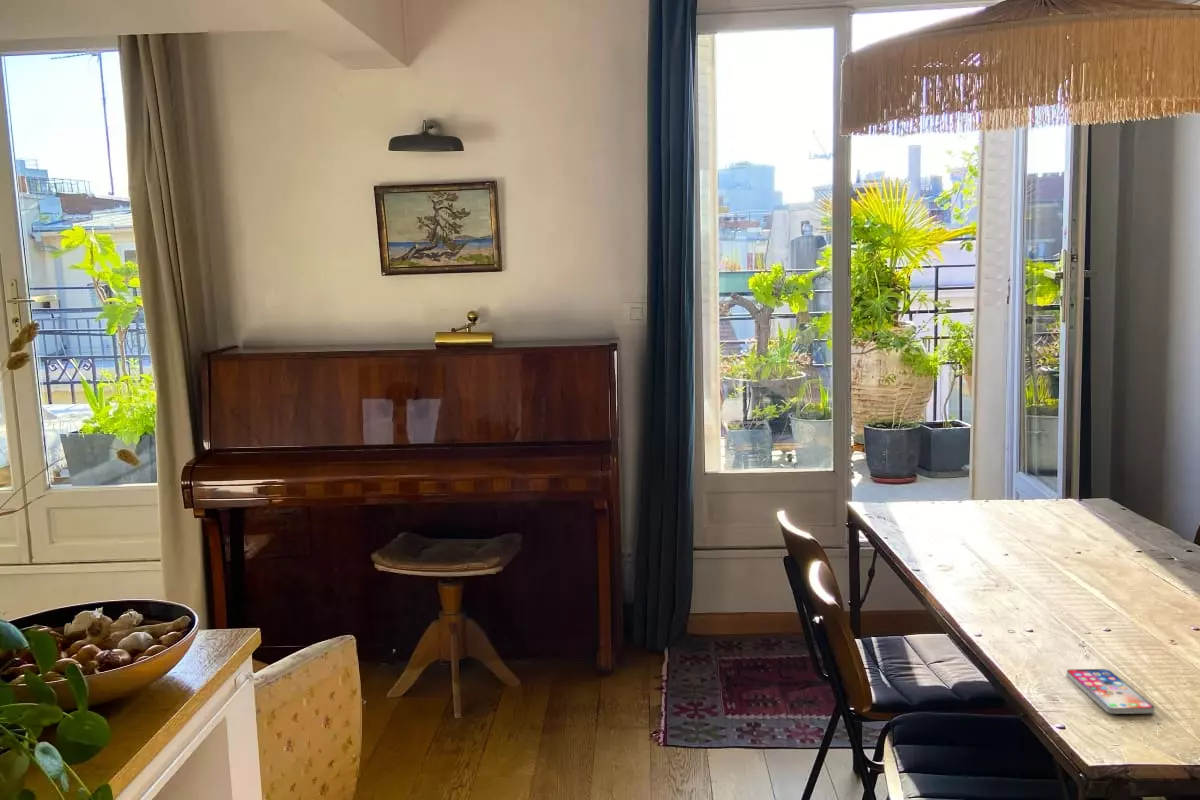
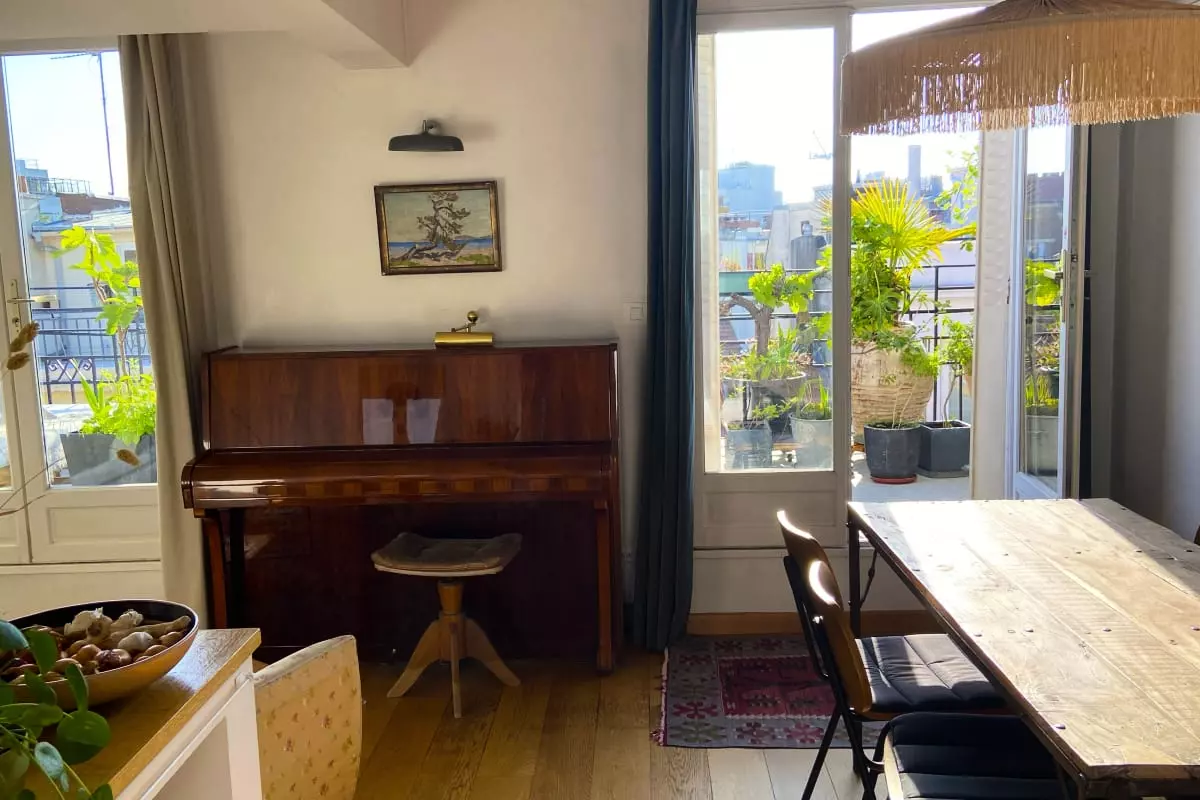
- smartphone (1108, 690)
